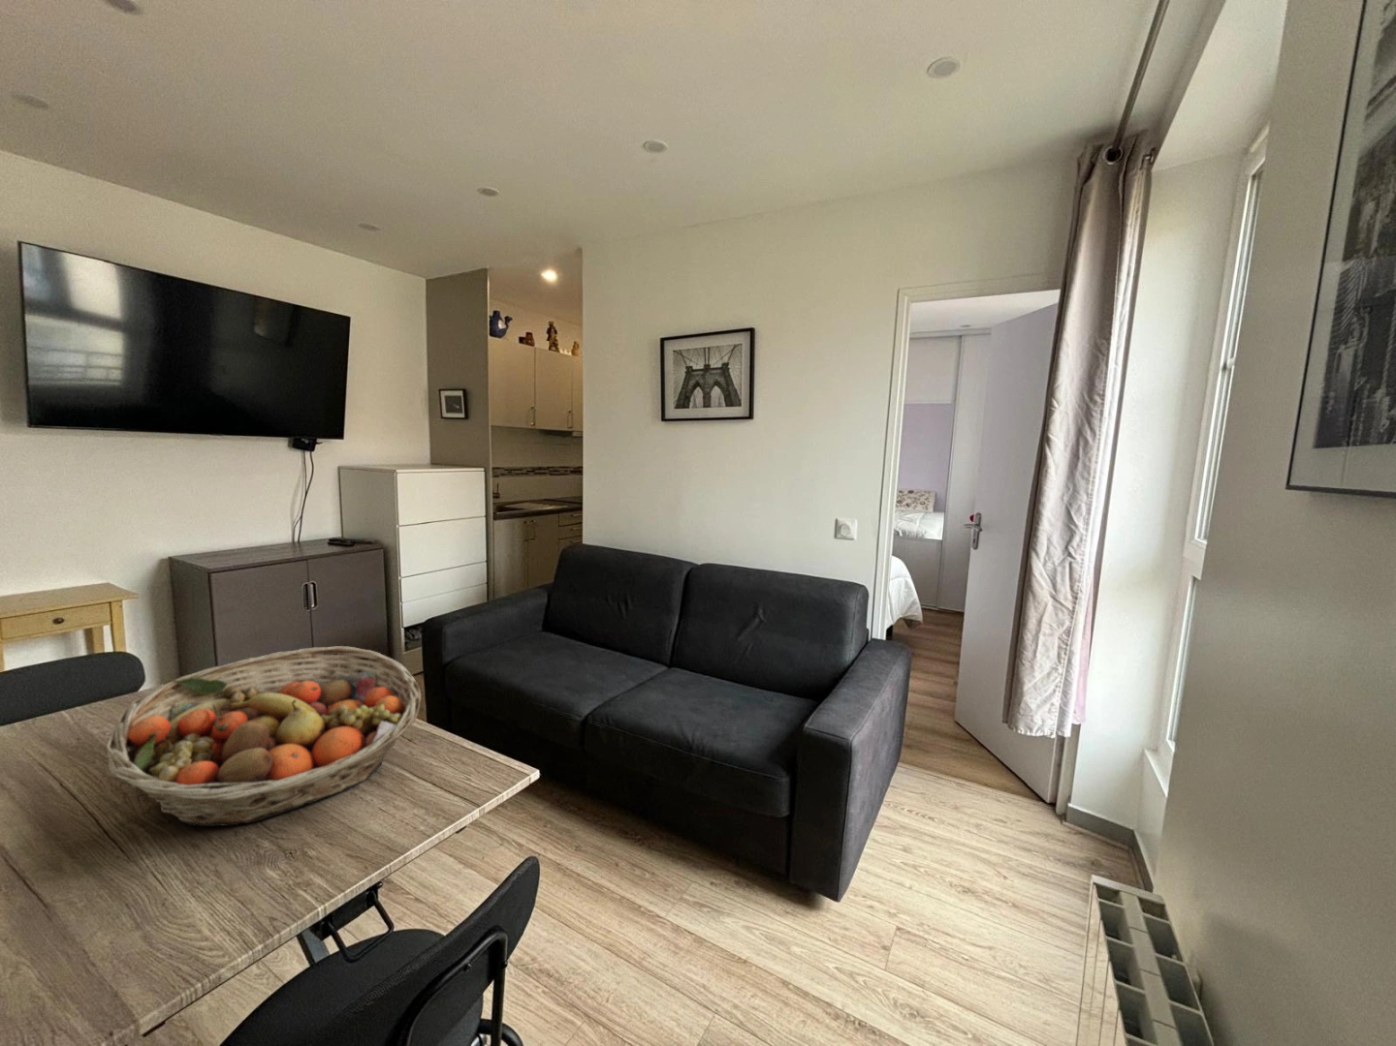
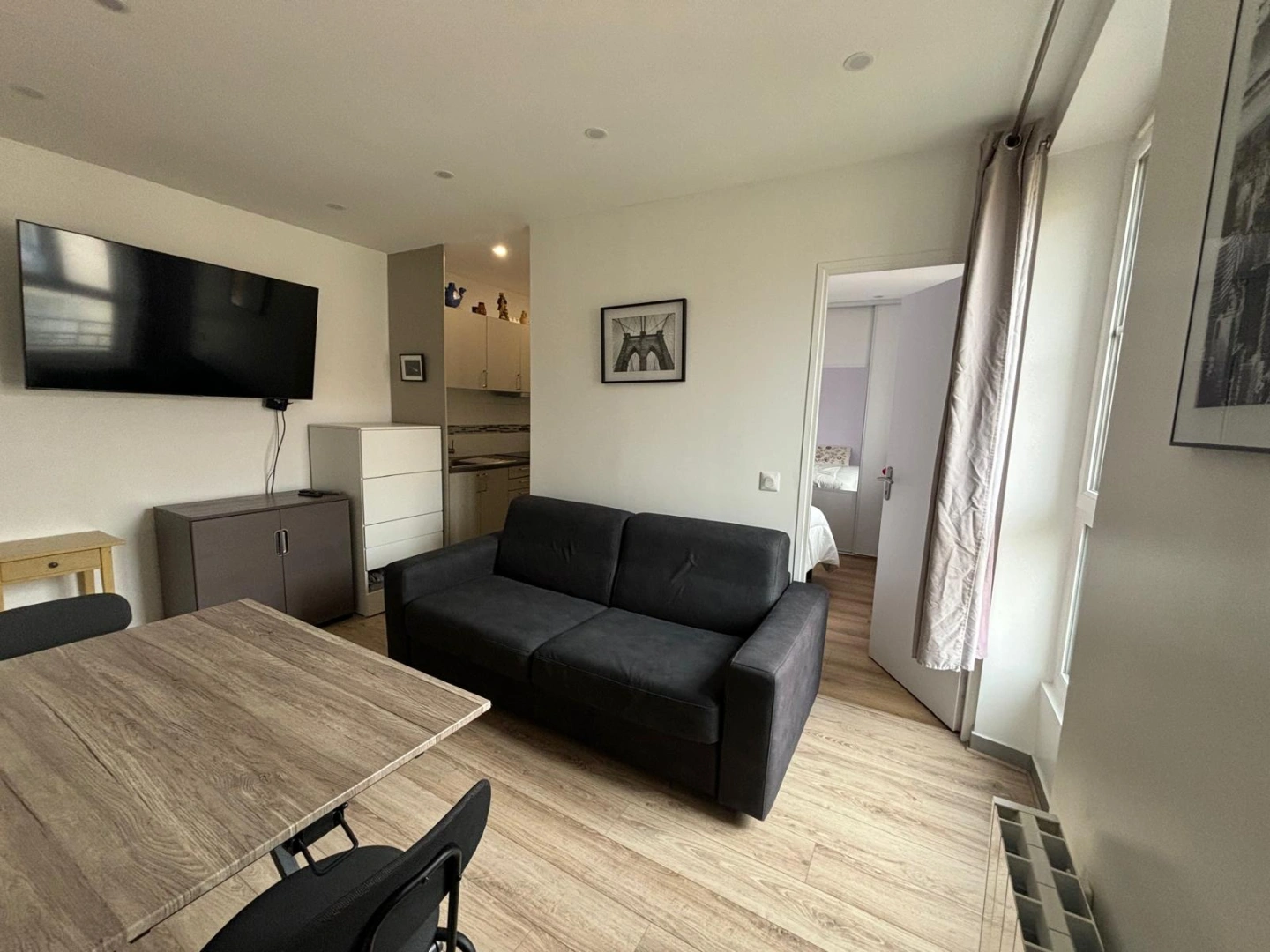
- fruit basket (285, 725)
